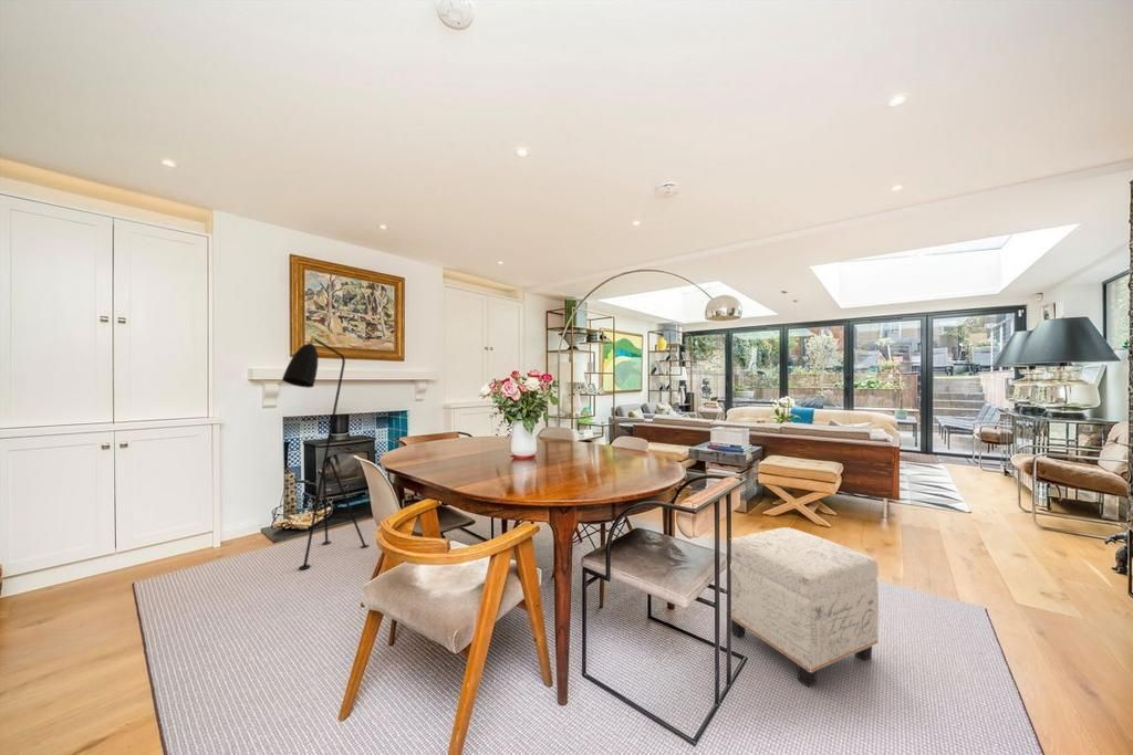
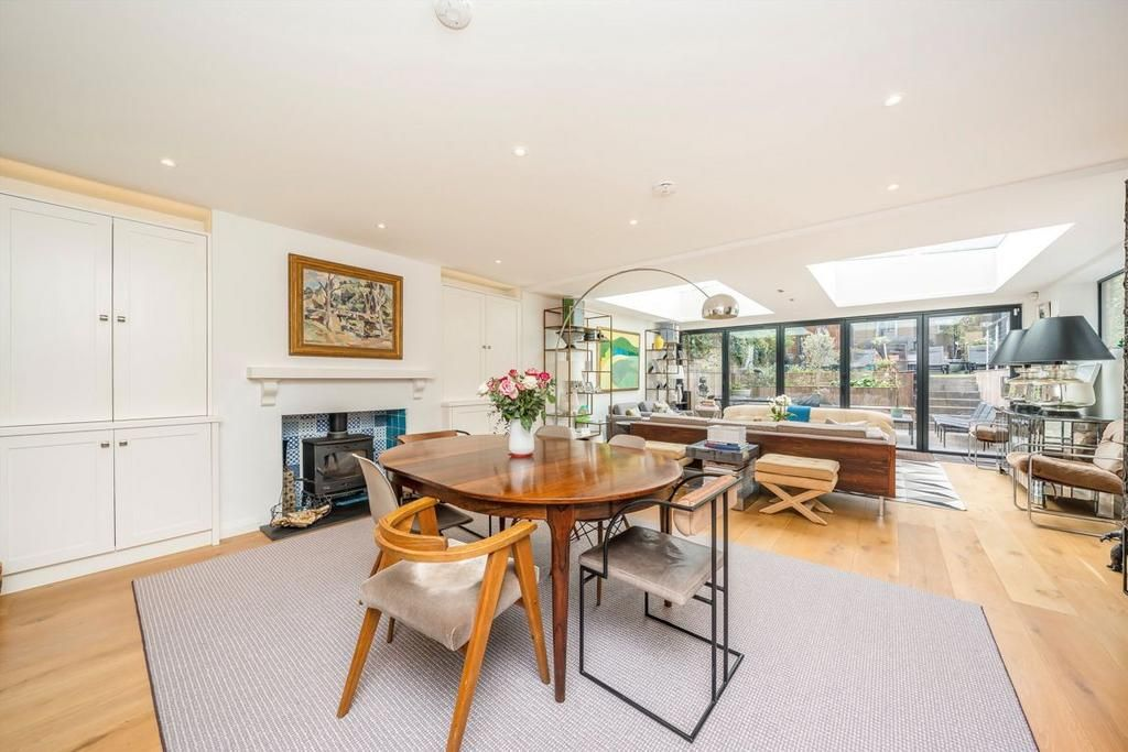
- floor lamp (325, 449)
- ottoman (797, 594)
